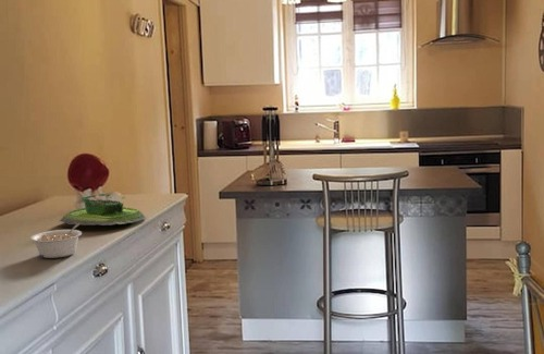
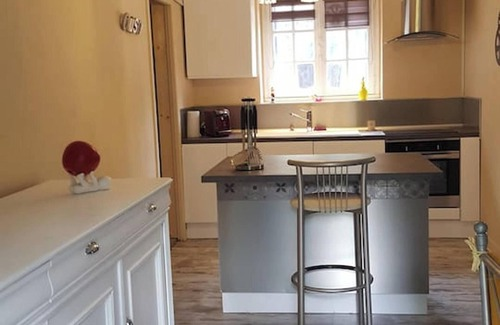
- plant pot (102, 208)
- legume (57, 242)
